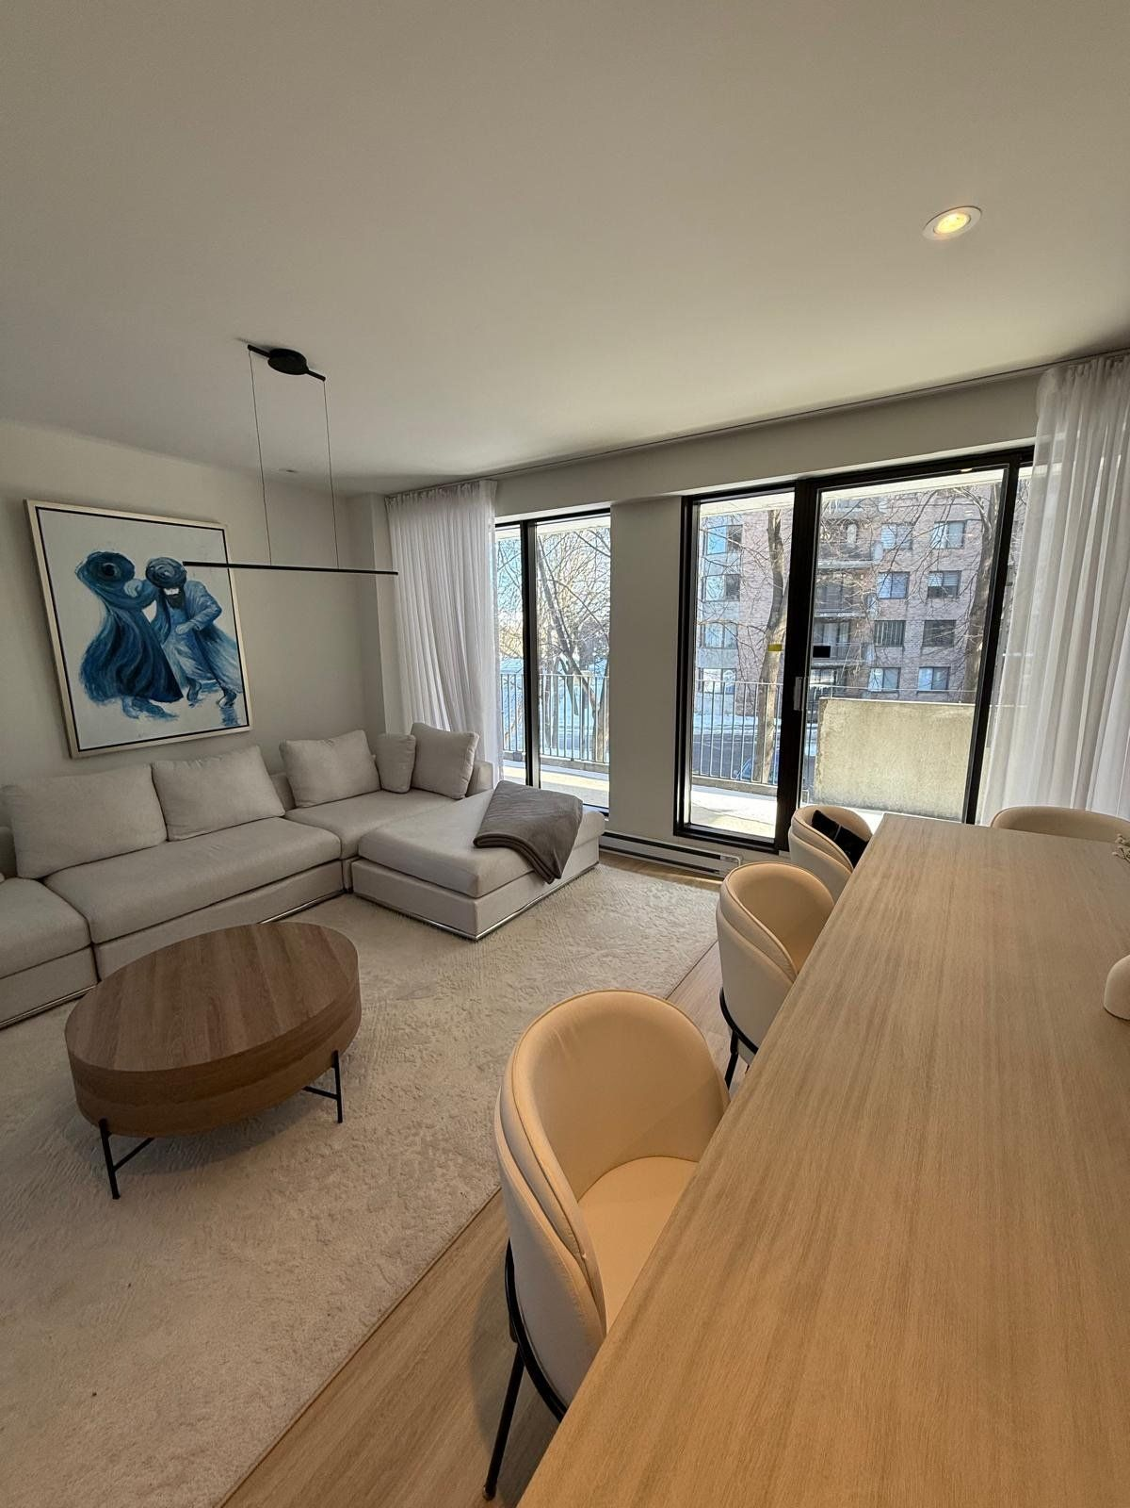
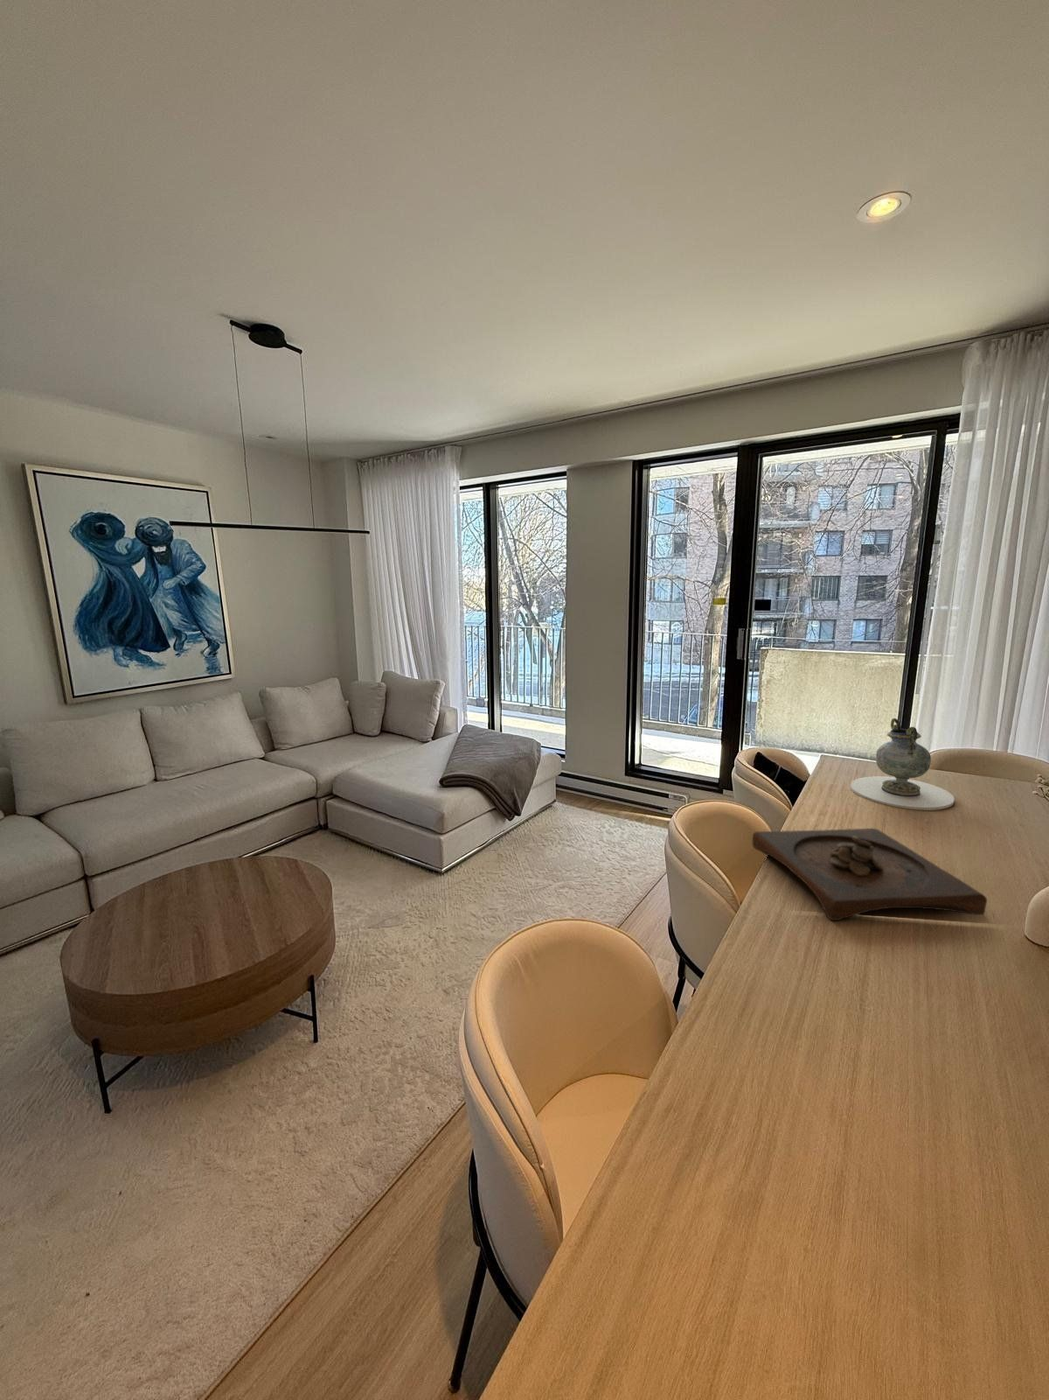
+ decorative vase (904, 758)
+ wooden tray (856, 858)
